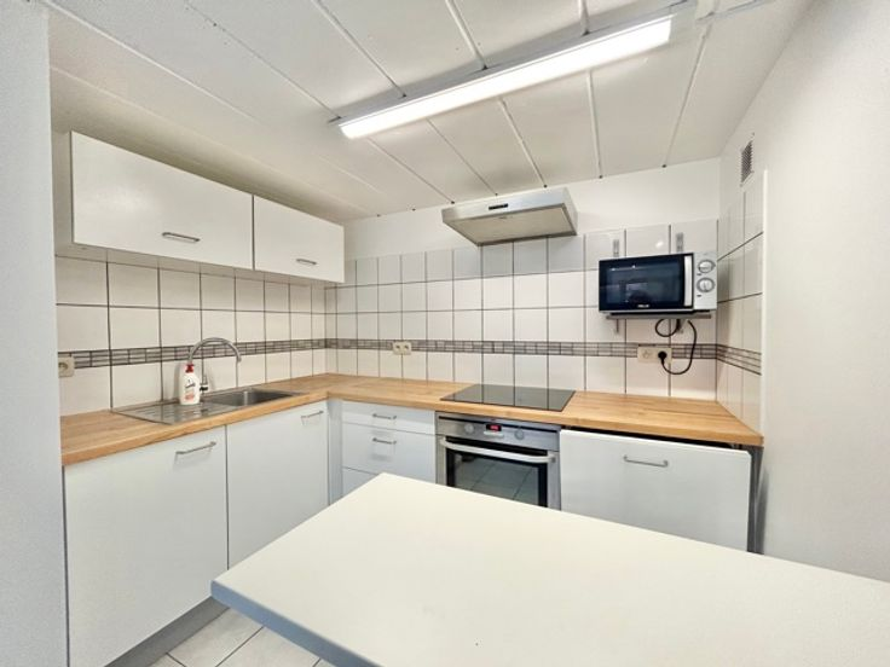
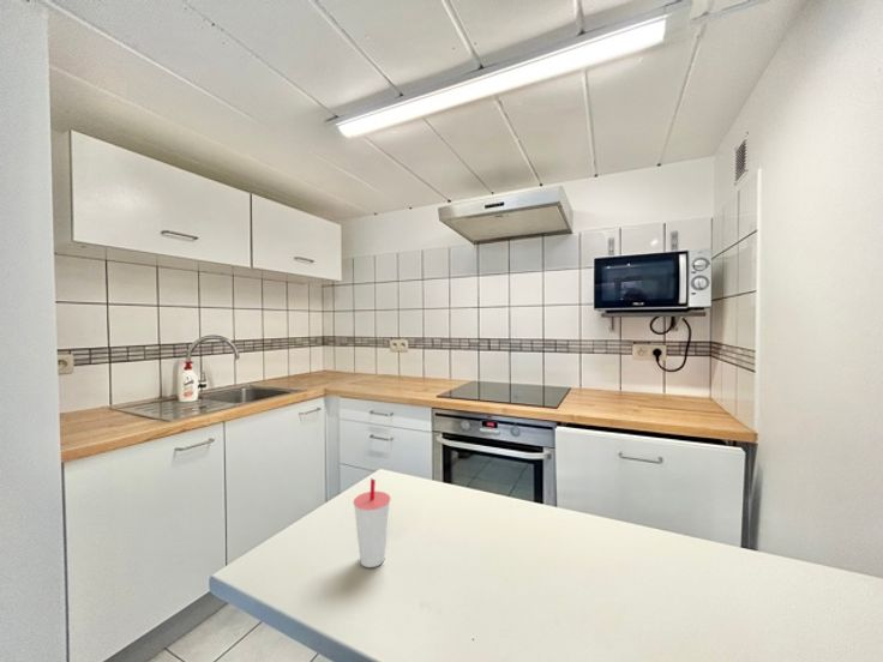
+ cup (372, 519)
